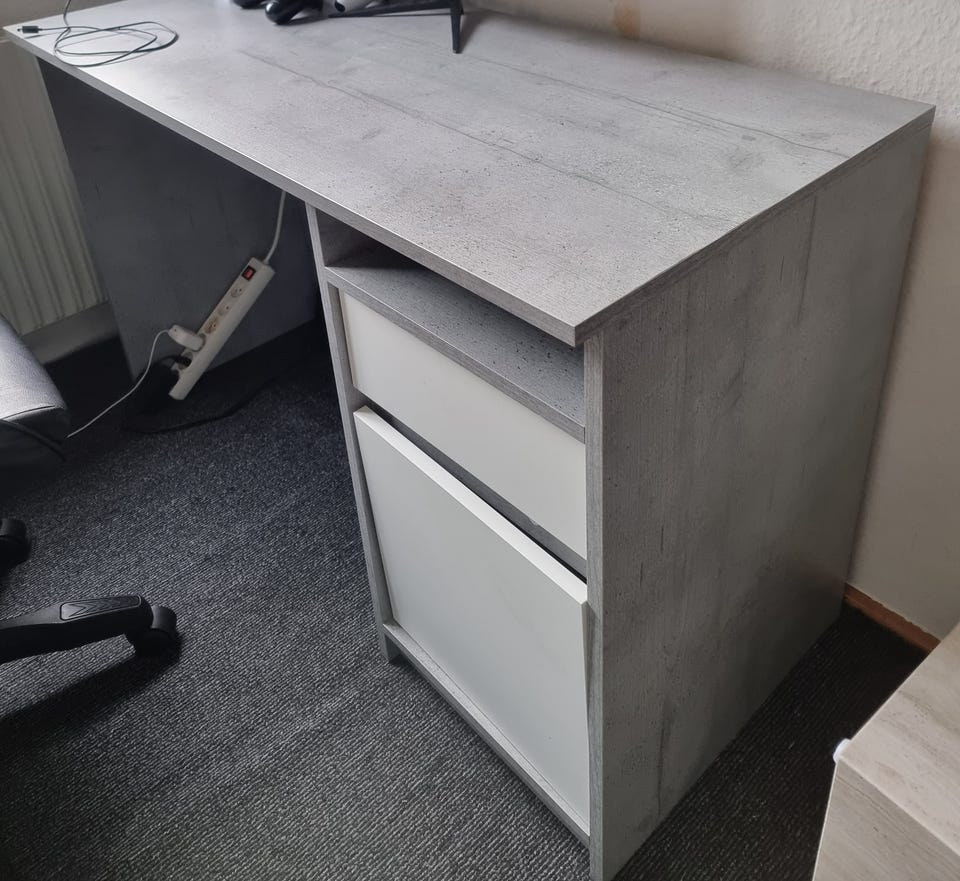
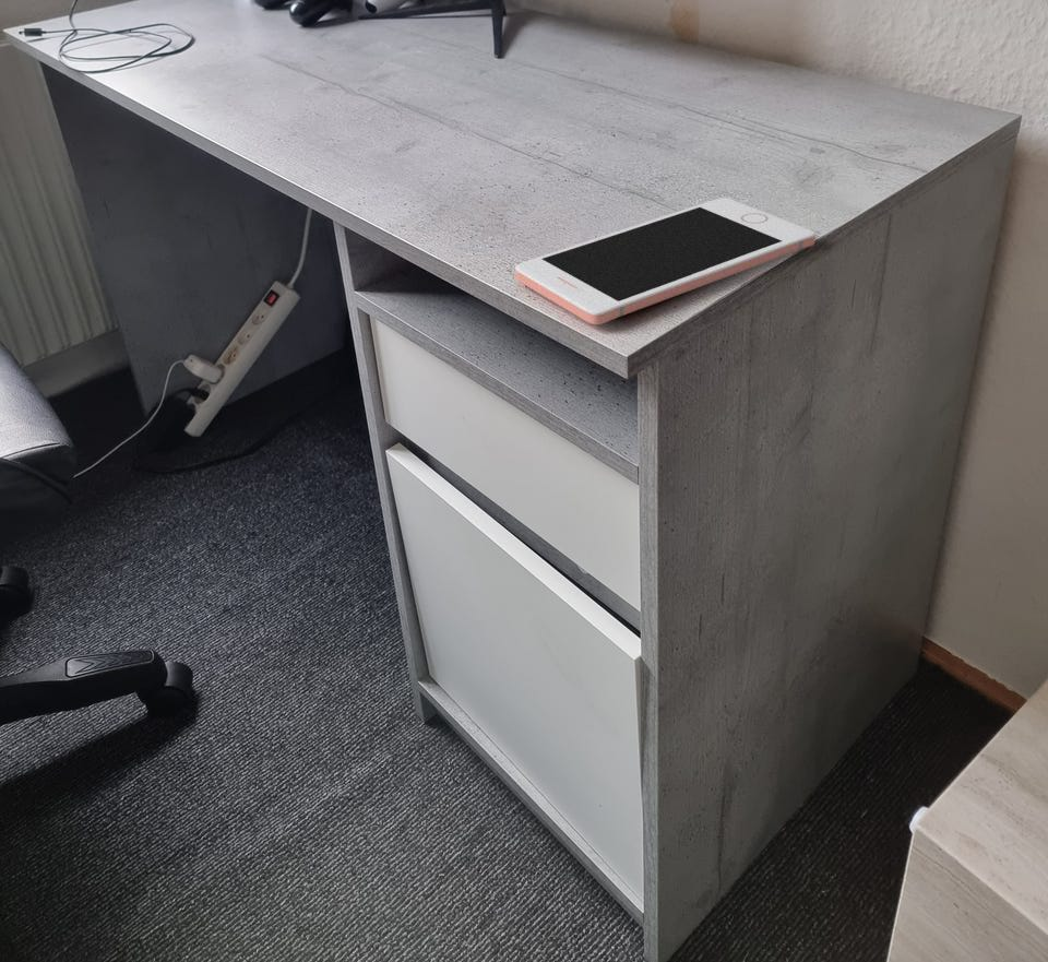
+ cell phone (666, 254)
